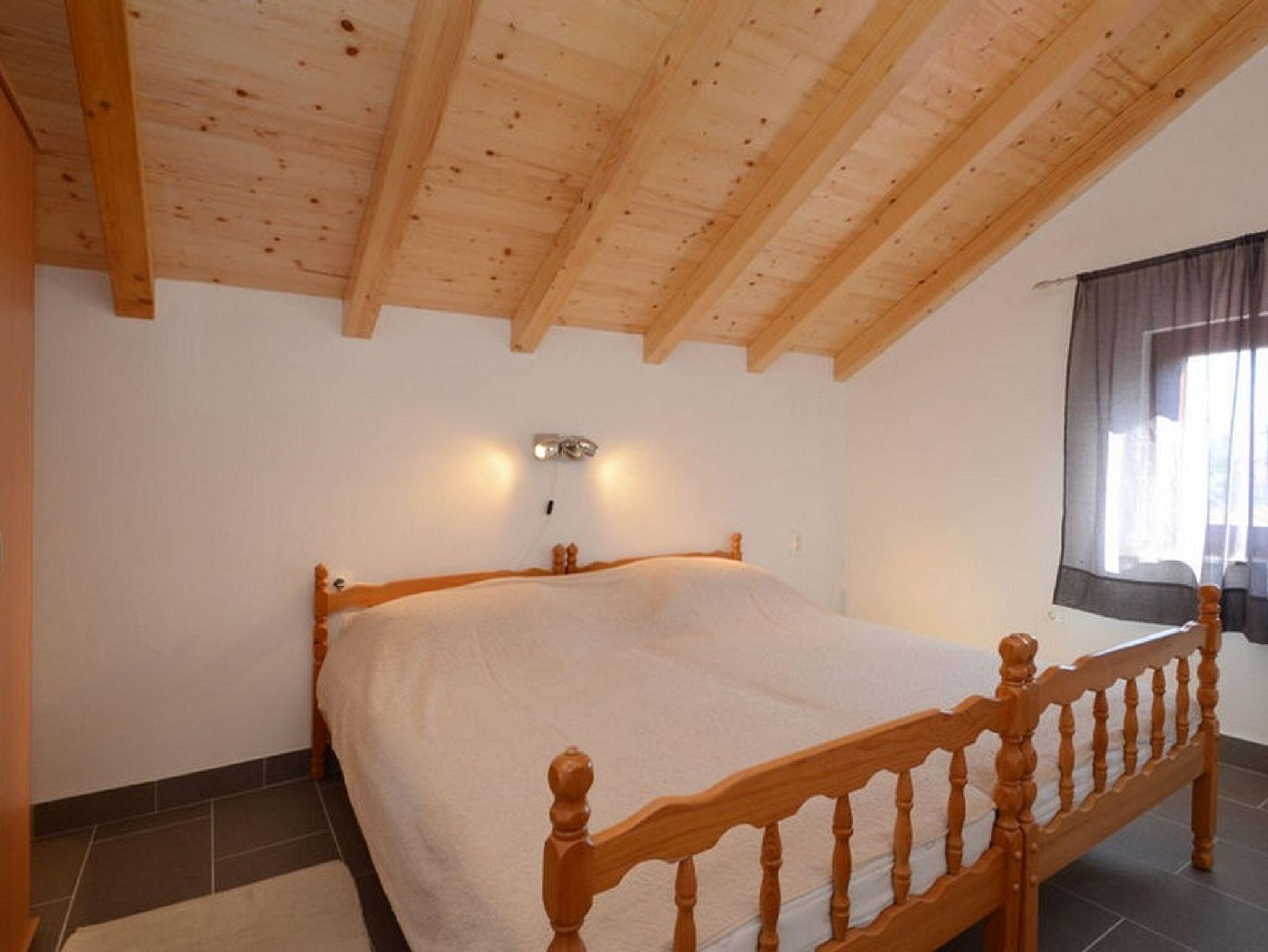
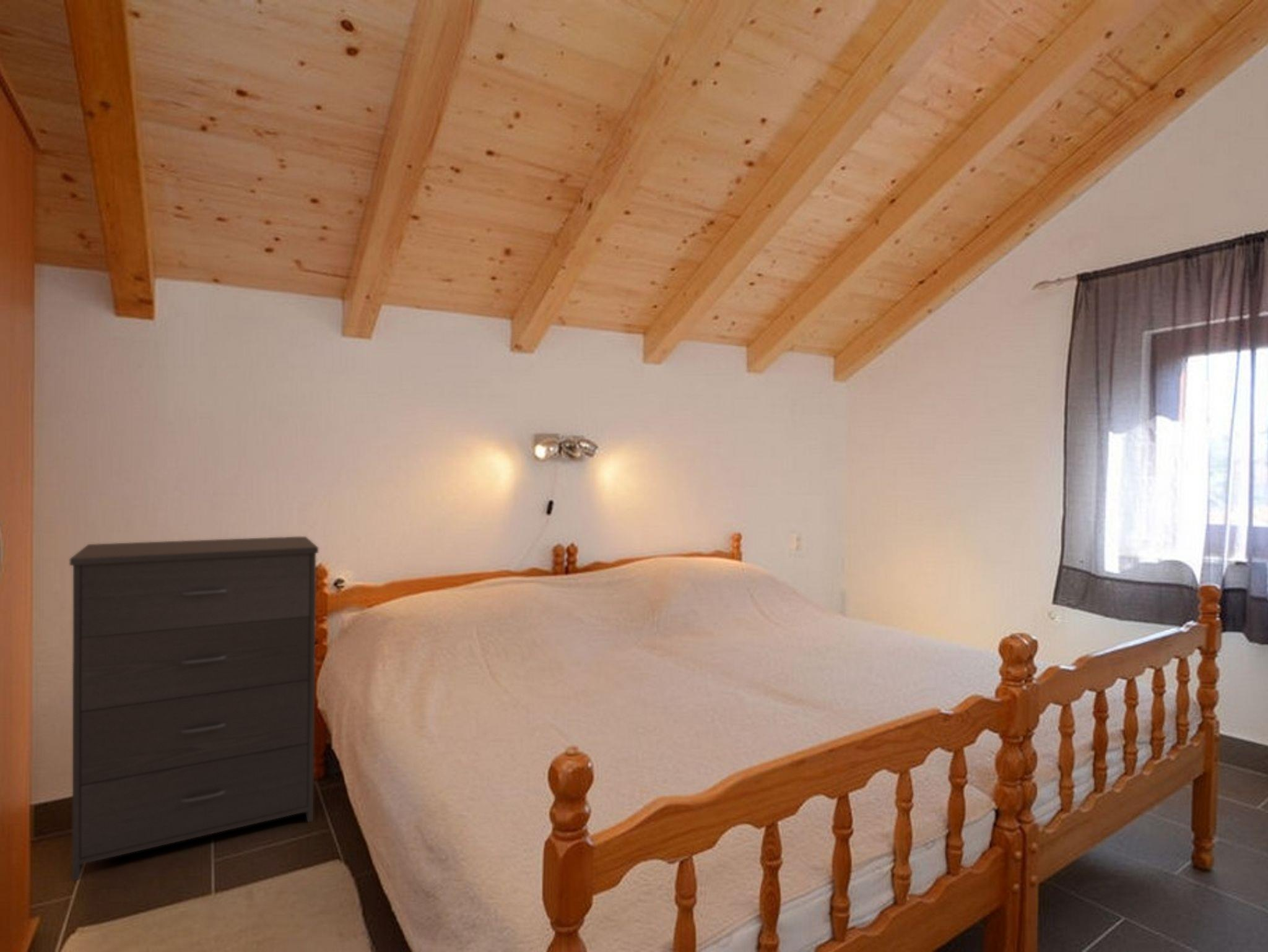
+ dresser (203, 686)
